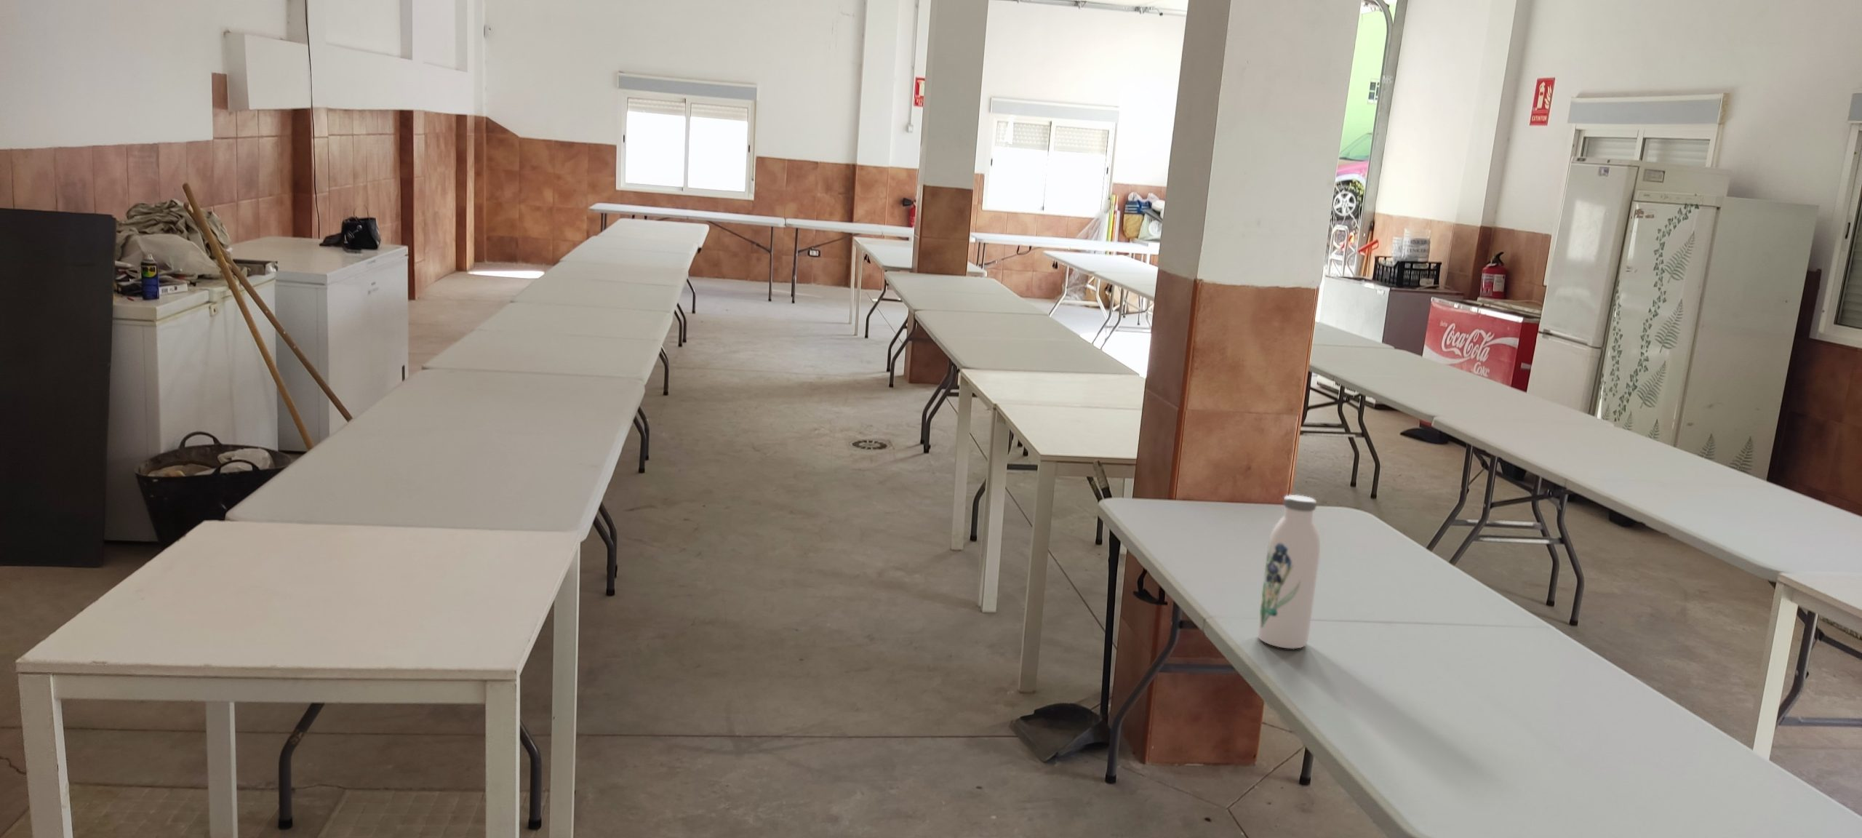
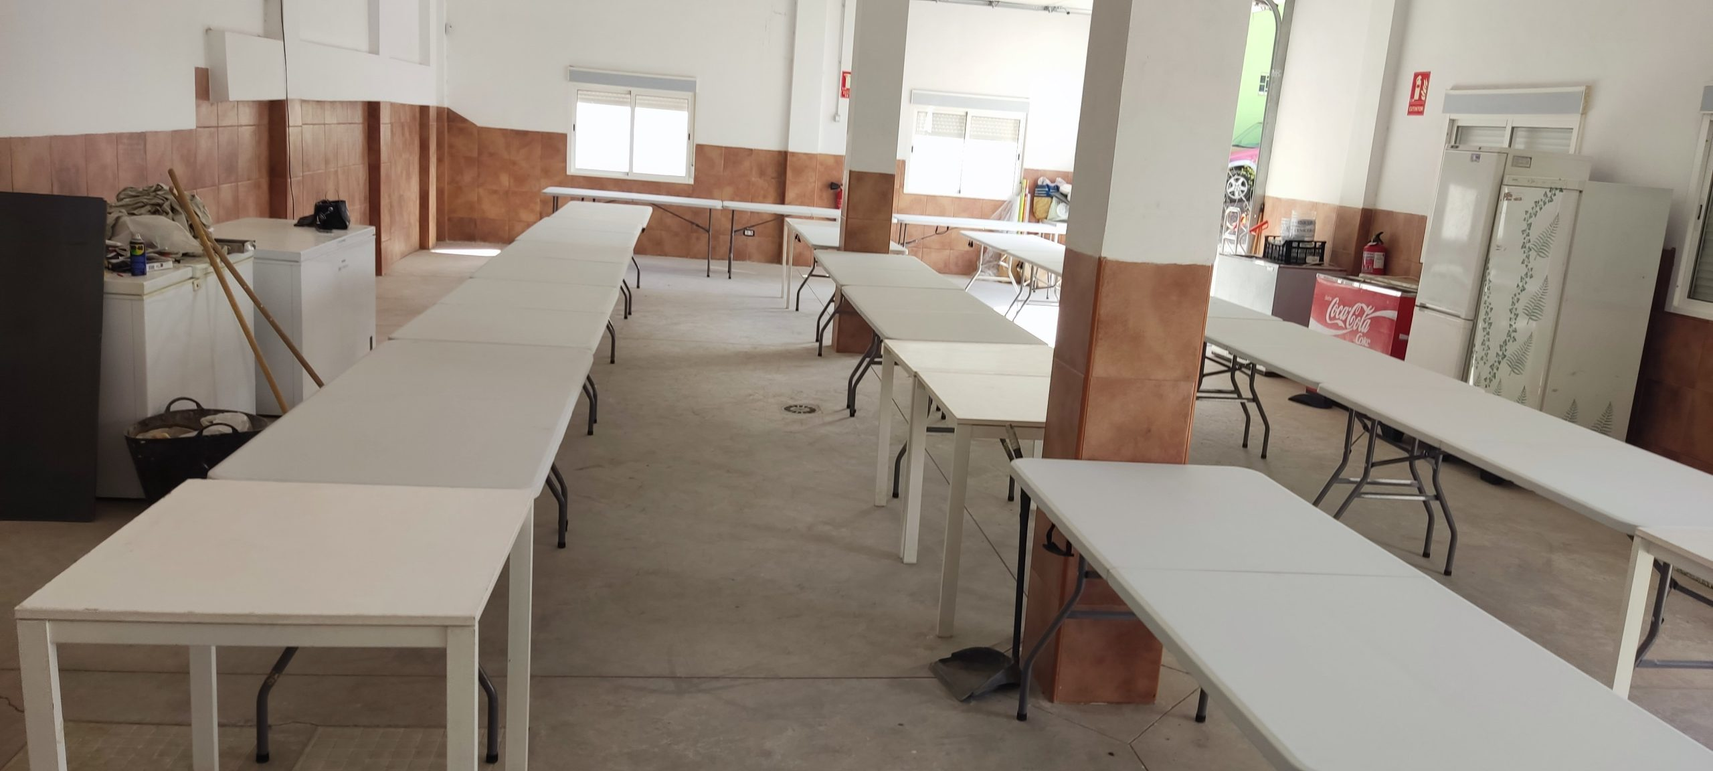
- water bottle (1291, 570)
